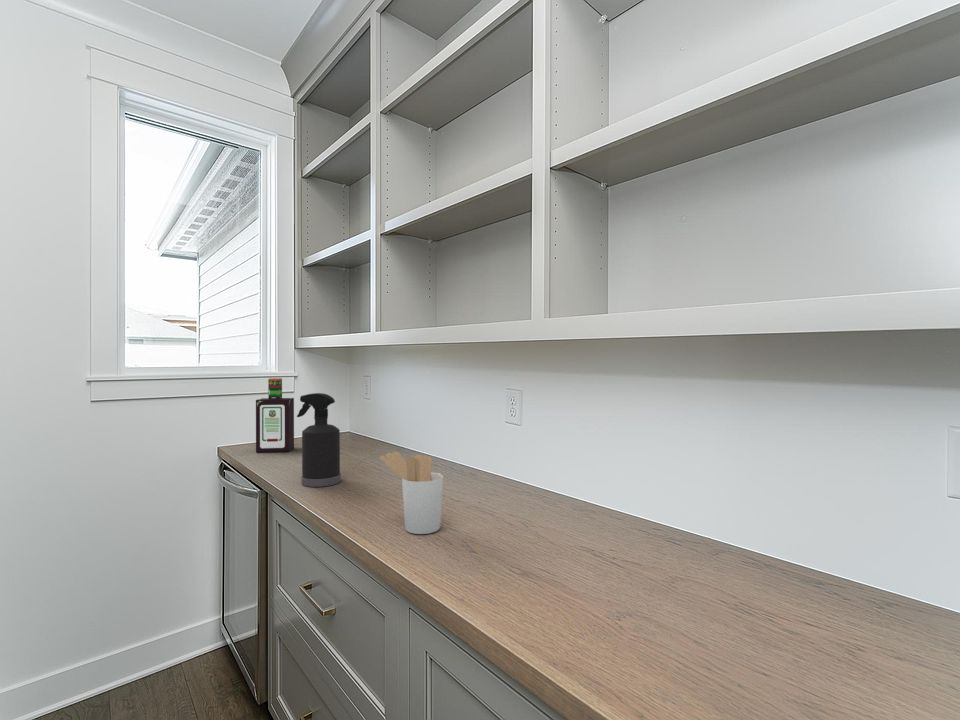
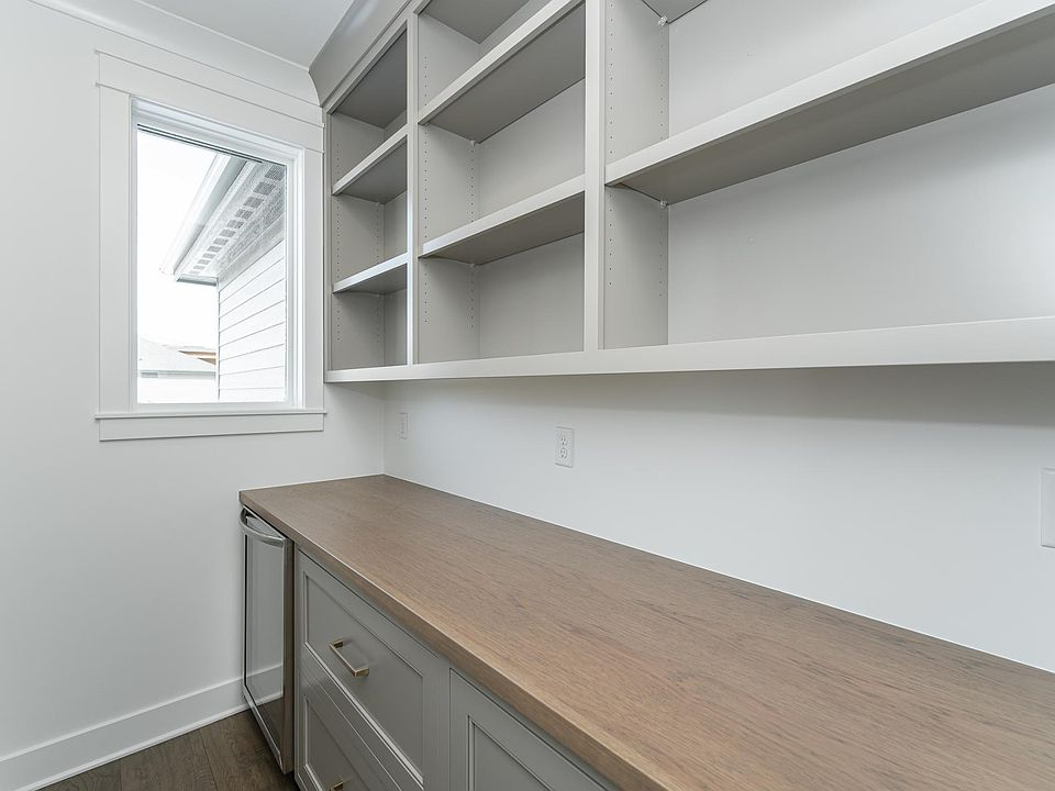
- spray bottle (320, 437)
- utensil holder (412, 489)
- bottle (275, 414)
